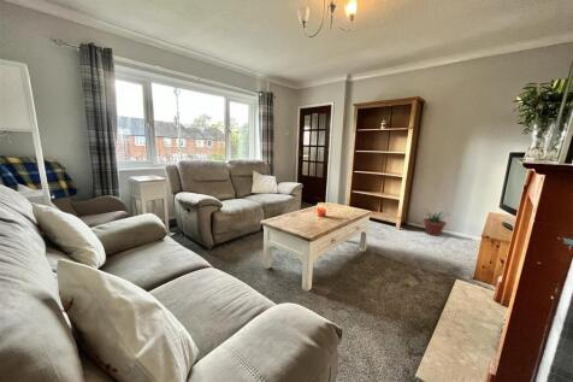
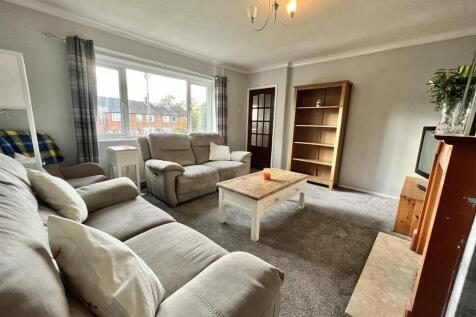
- potted plant (433, 222)
